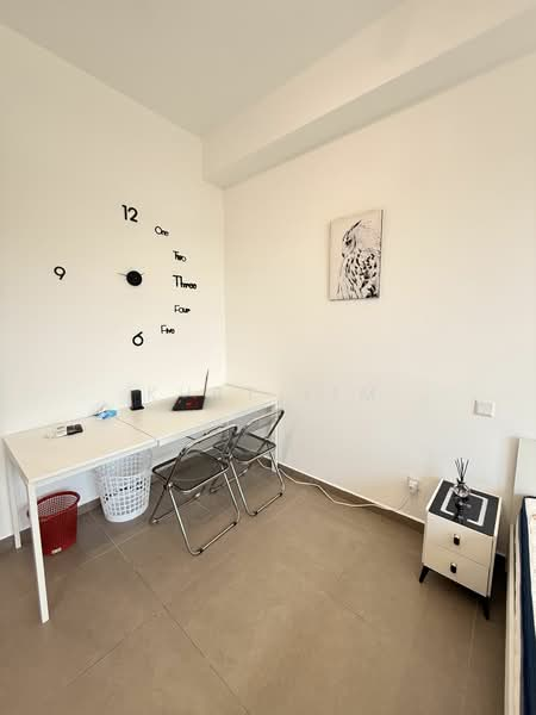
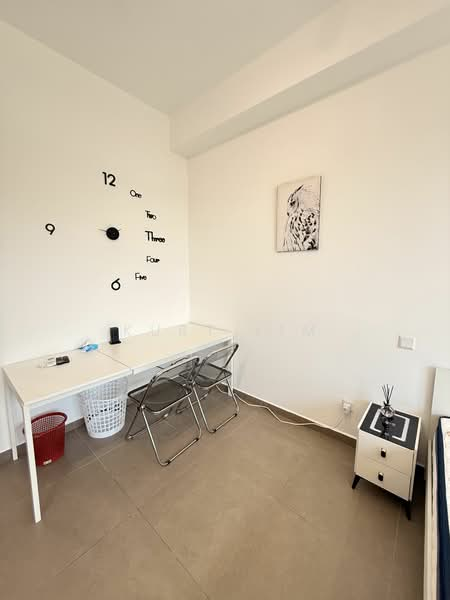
- laptop (192, 396)
